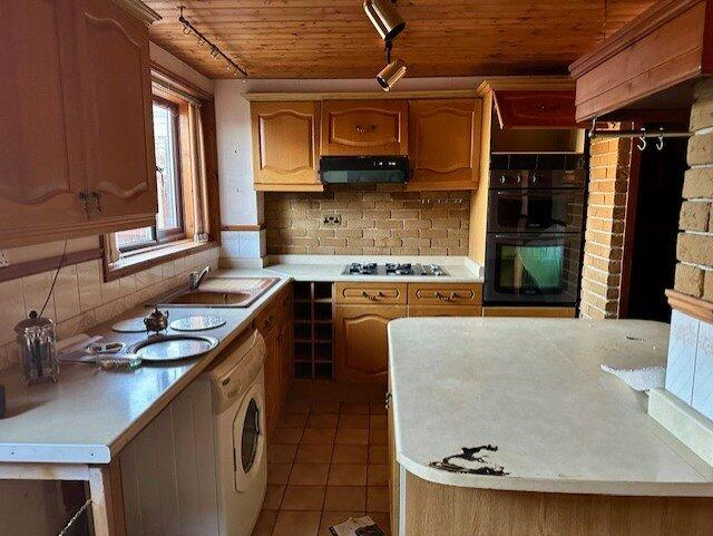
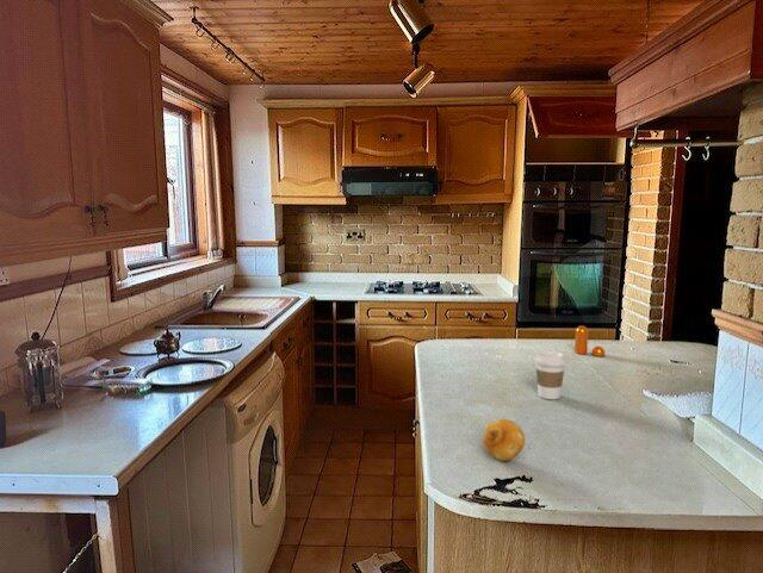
+ fruit (502, 440)
+ coffee cup (550, 374)
+ pepper shaker (587, 340)
